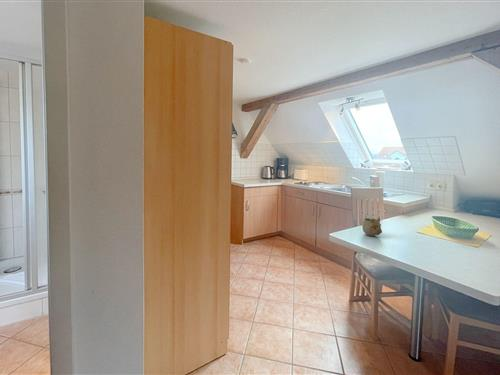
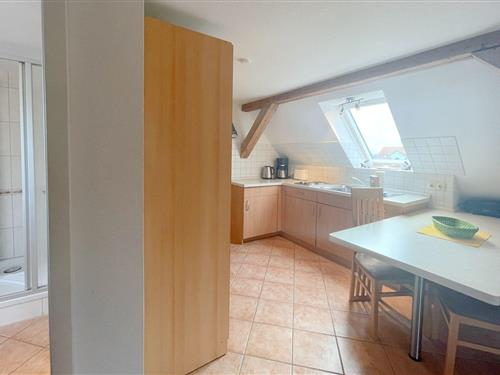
- mug (371, 226)
